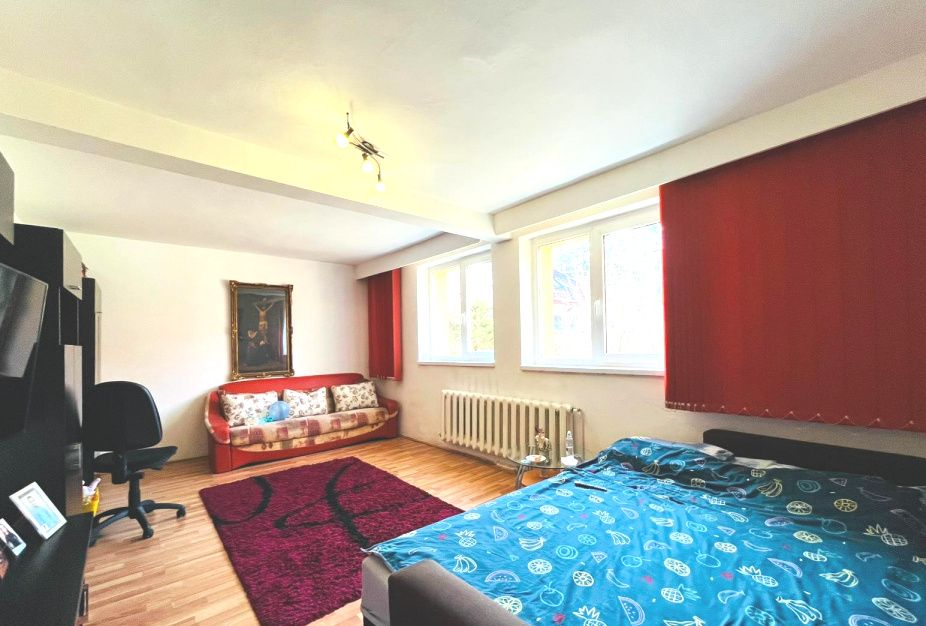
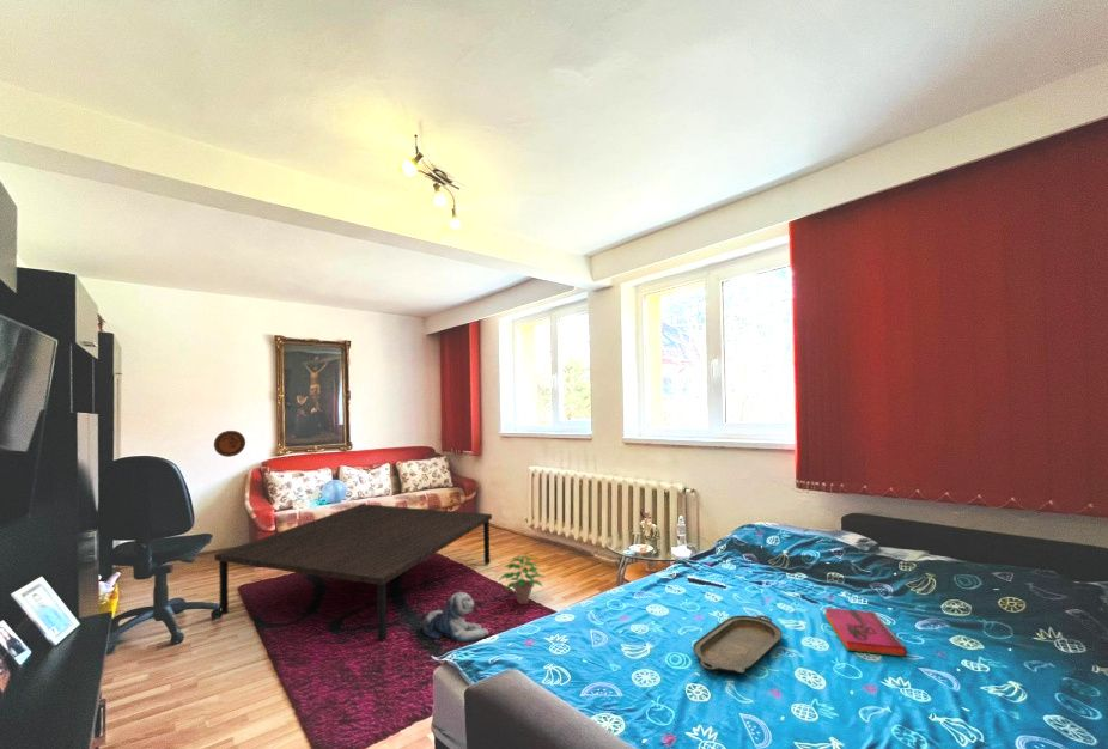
+ hardback book (862, 629)
+ decorative plate (230, 443)
+ serving tray (738, 643)
+ plush toy (455, 610)
+ potted plant (520, 573)
+ coffee table (370, 559)
